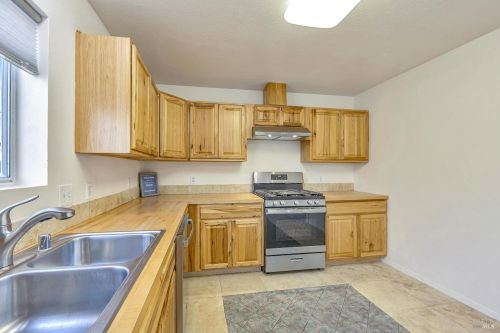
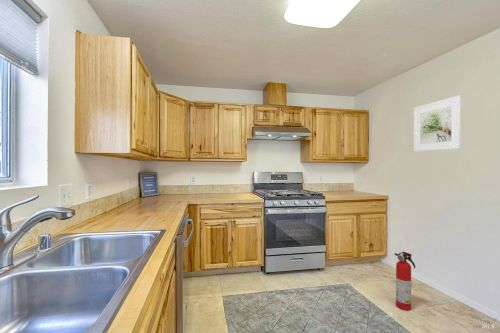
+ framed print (435, 126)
+ fire extinguisher (404, 279)
